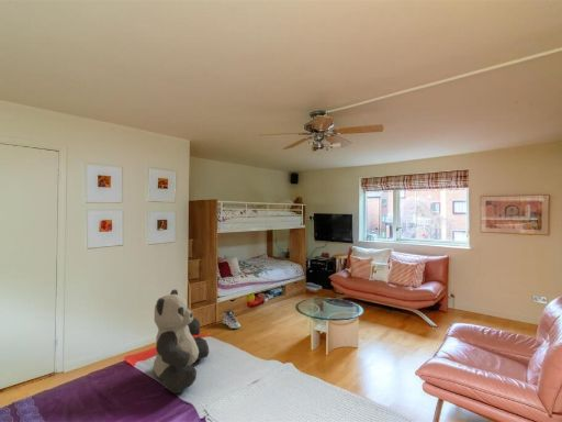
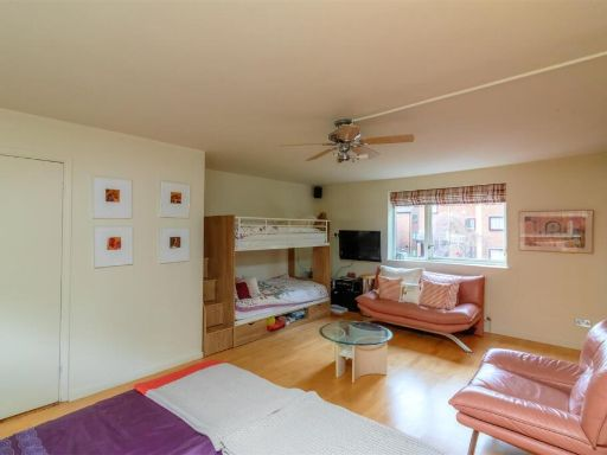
- sneaker (231, 316)
- teddy bear (179, 331)
